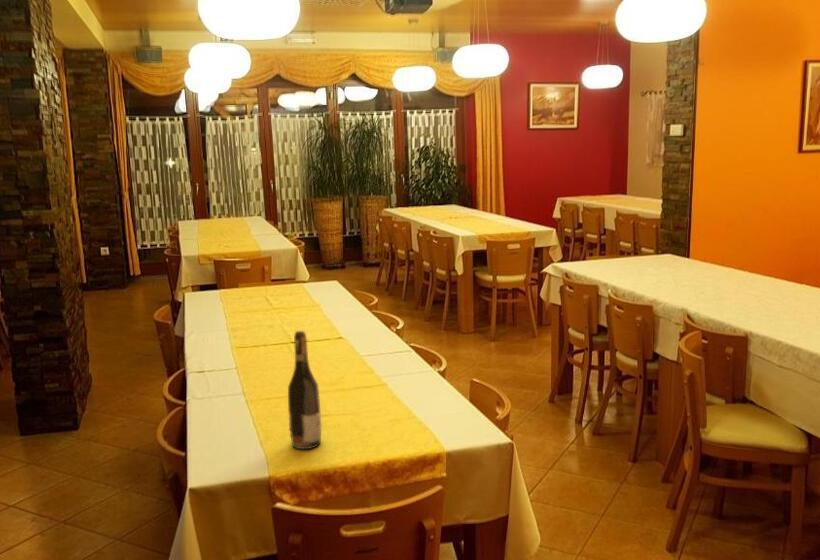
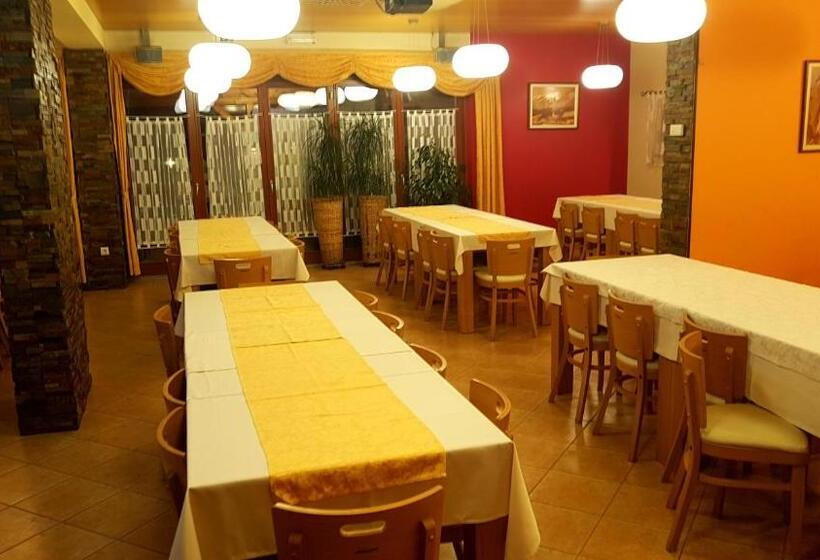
- wine bottle (303, 388)
